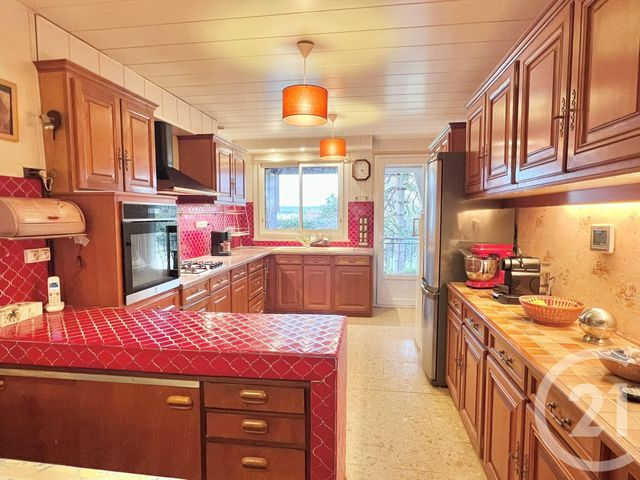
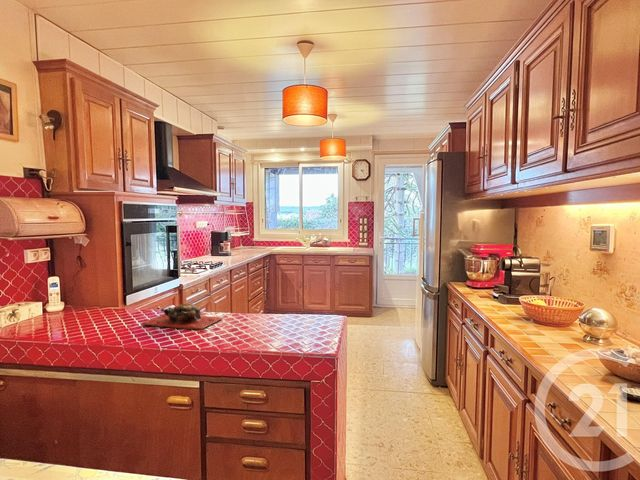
+ cutting board (183, 313)
